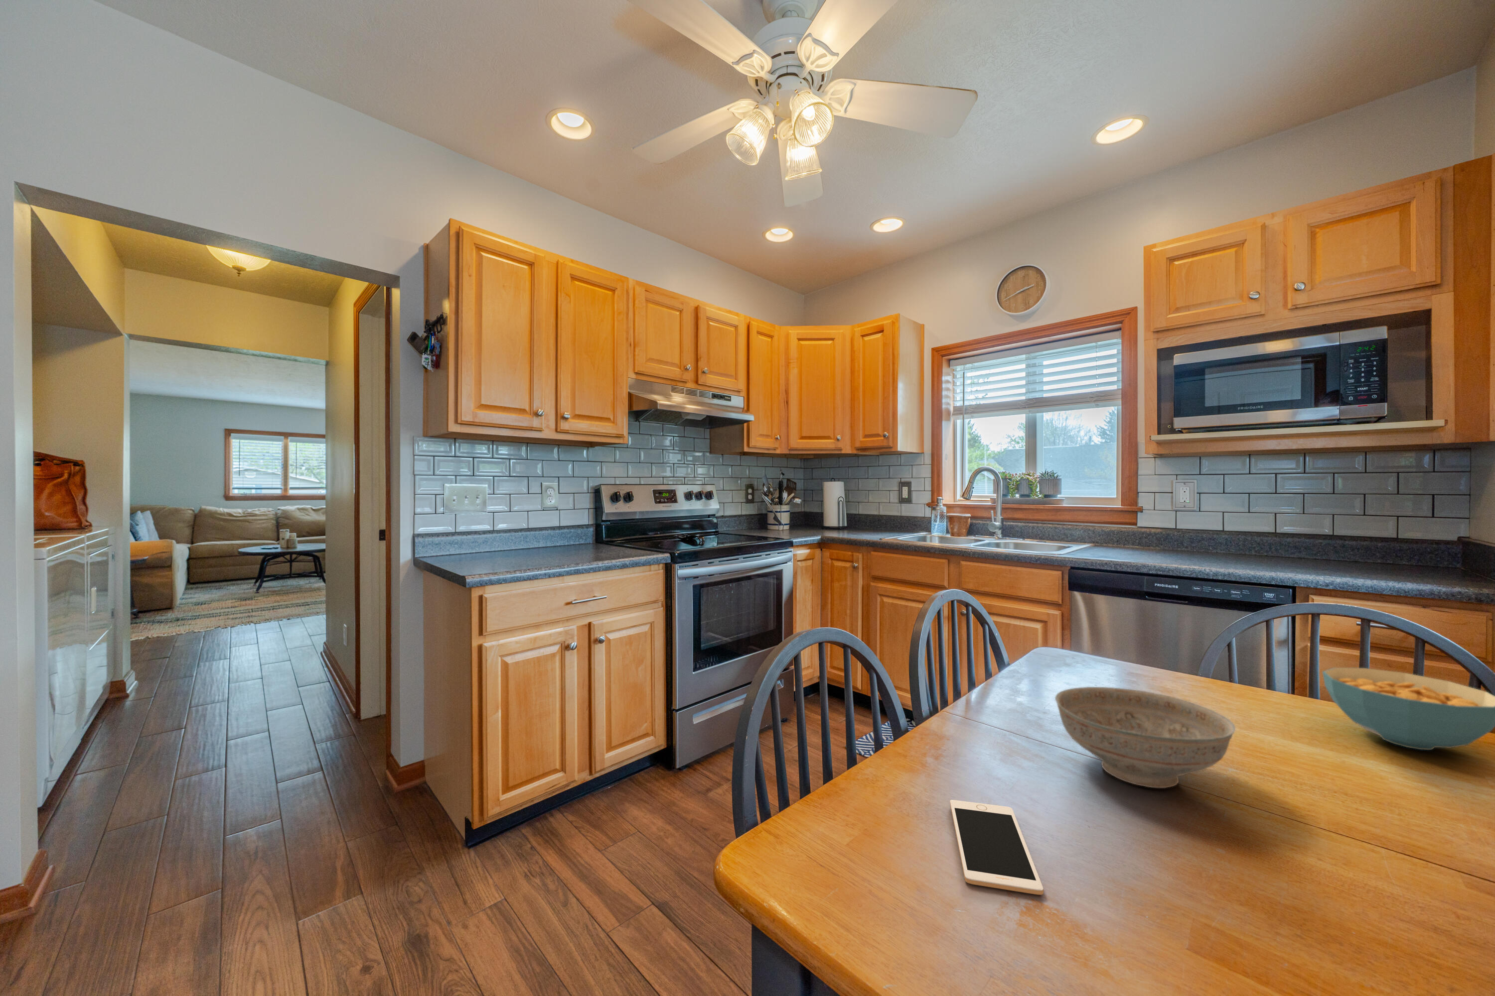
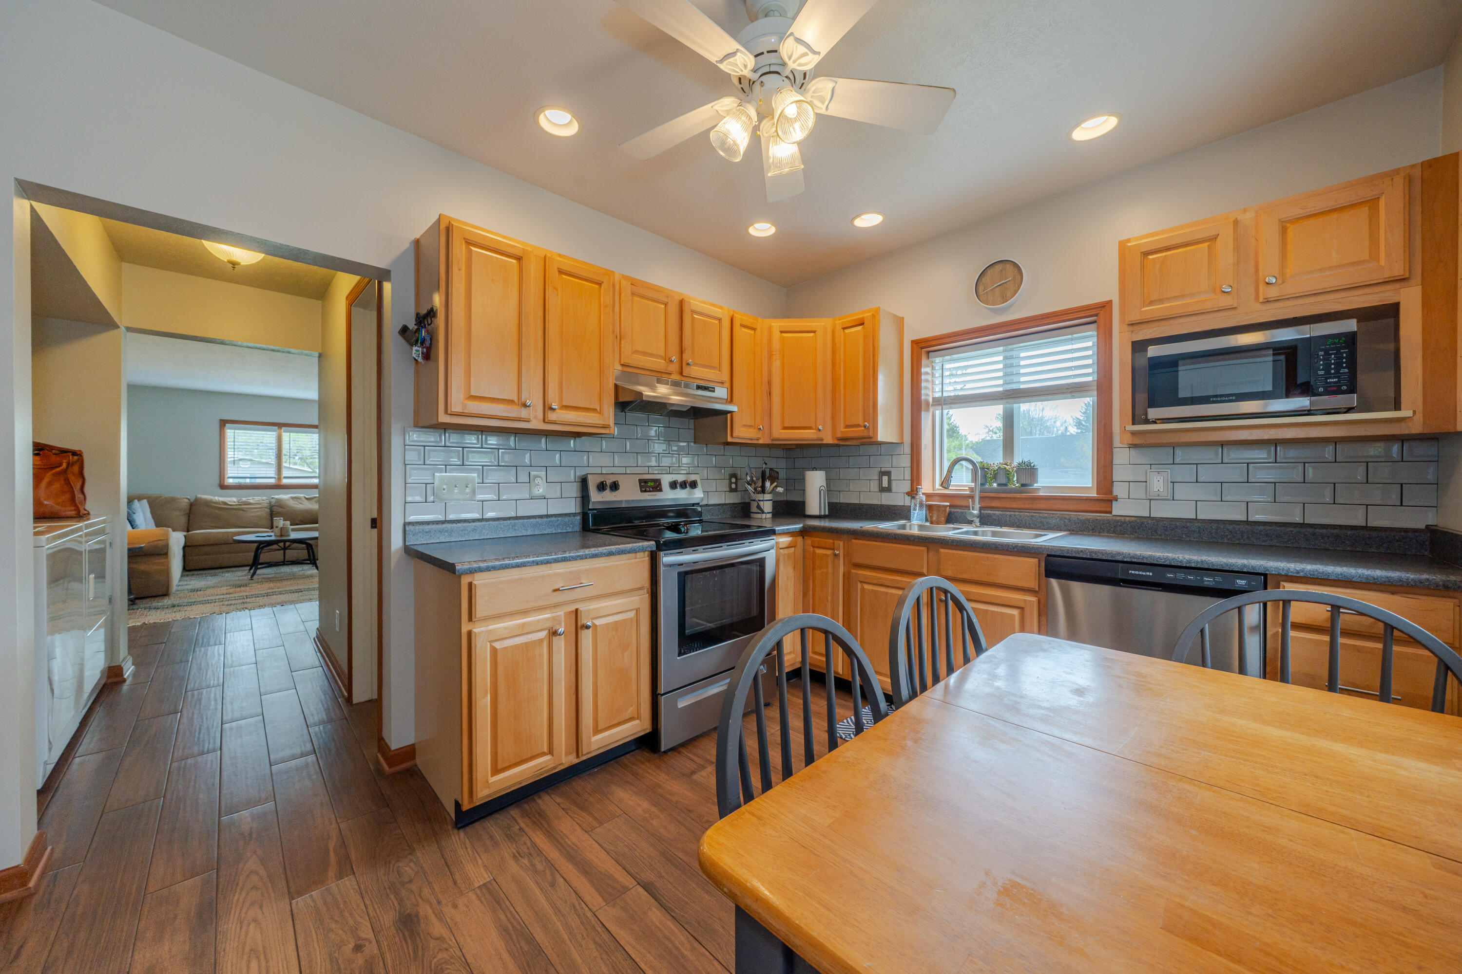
- decorative bowl (1137, 739)
- cereal bowl (1406, 714)
- cell phone (991, 841)
